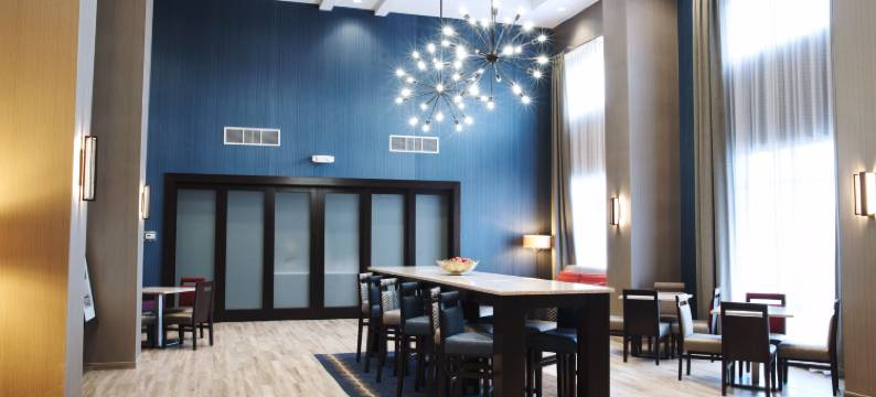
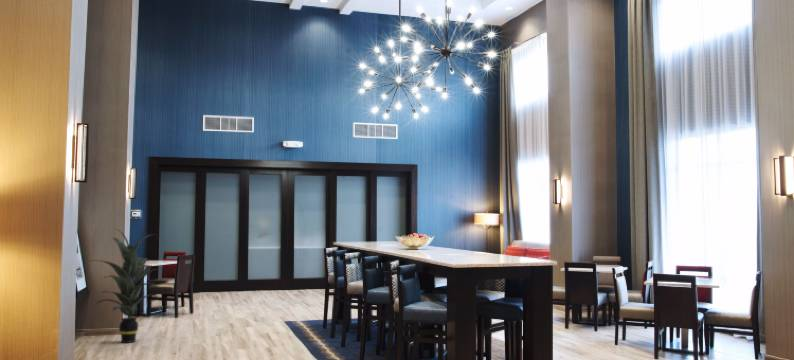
+ indoor plant (125, 284)
